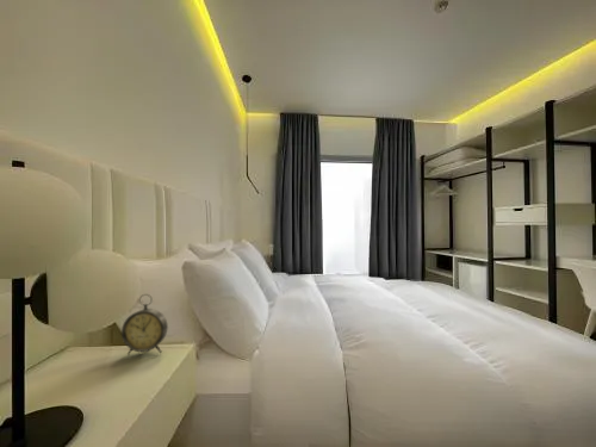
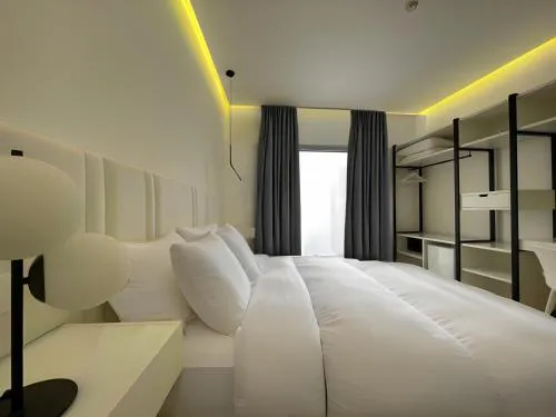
- alarm clock (145, 323)
